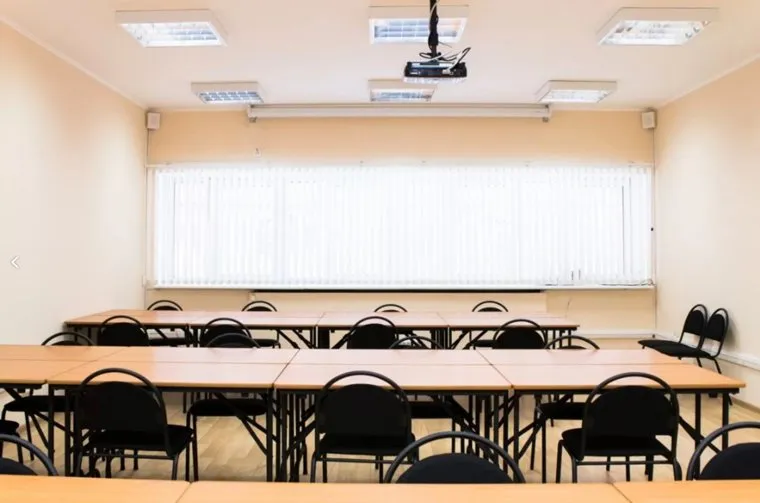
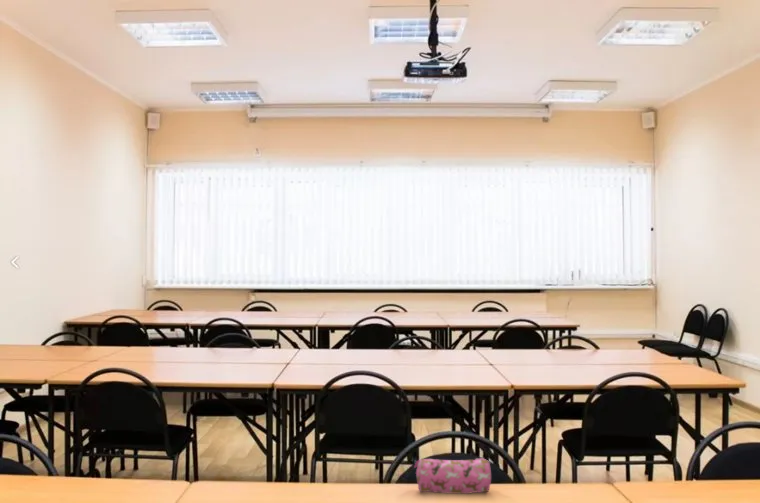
+ pencil case (452, 475)
